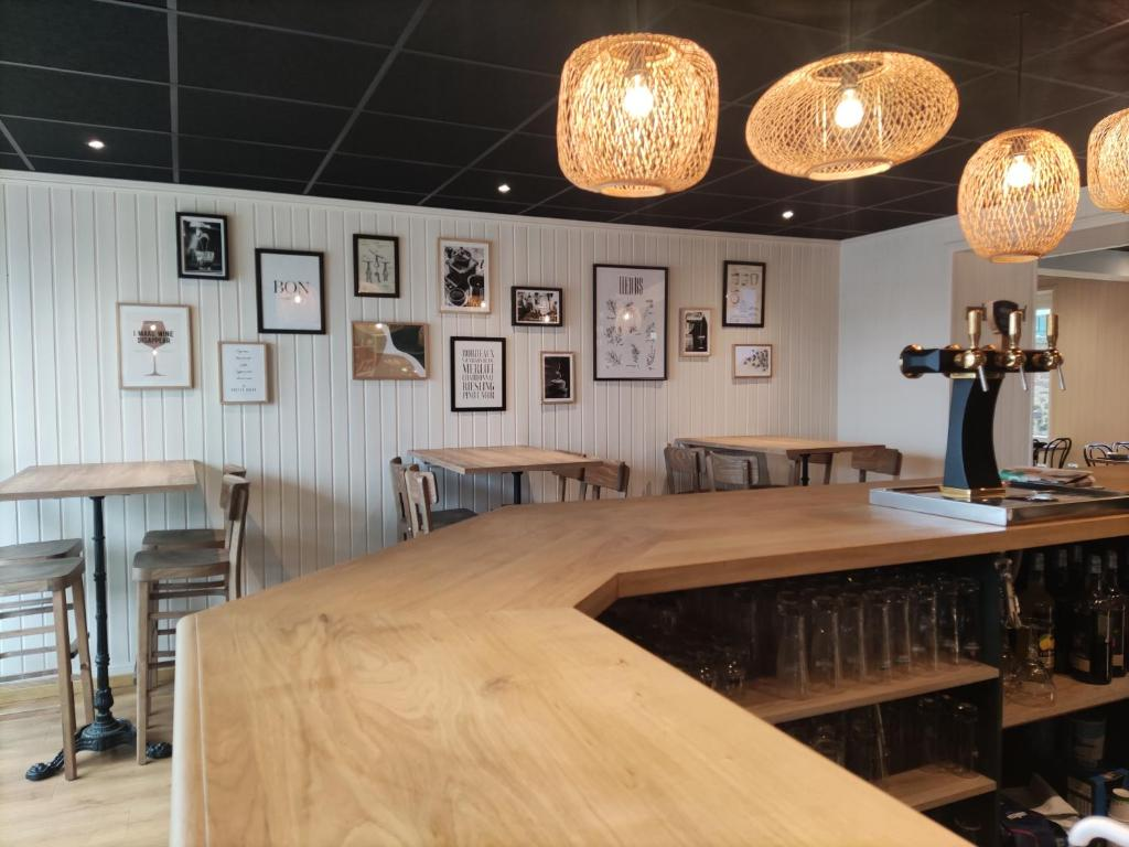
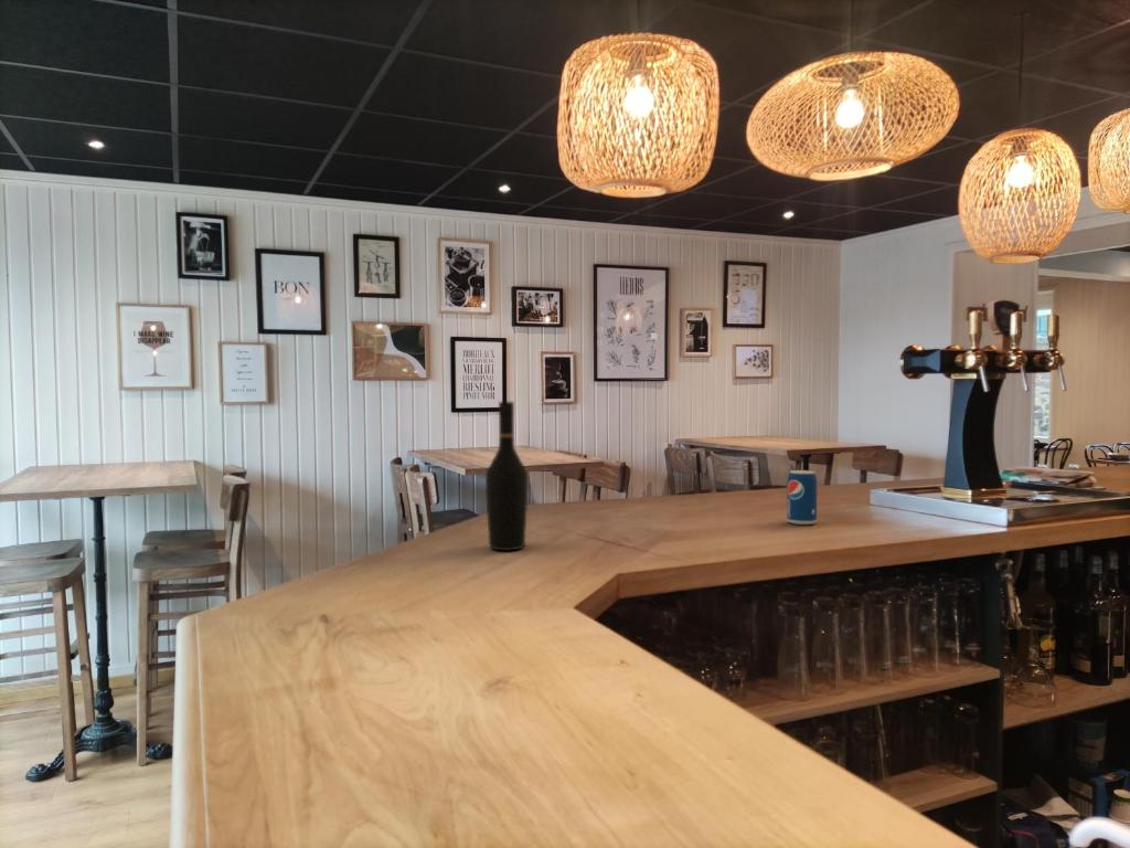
+ beverage can (801, 497)
+ wine bottle (507, 475)
